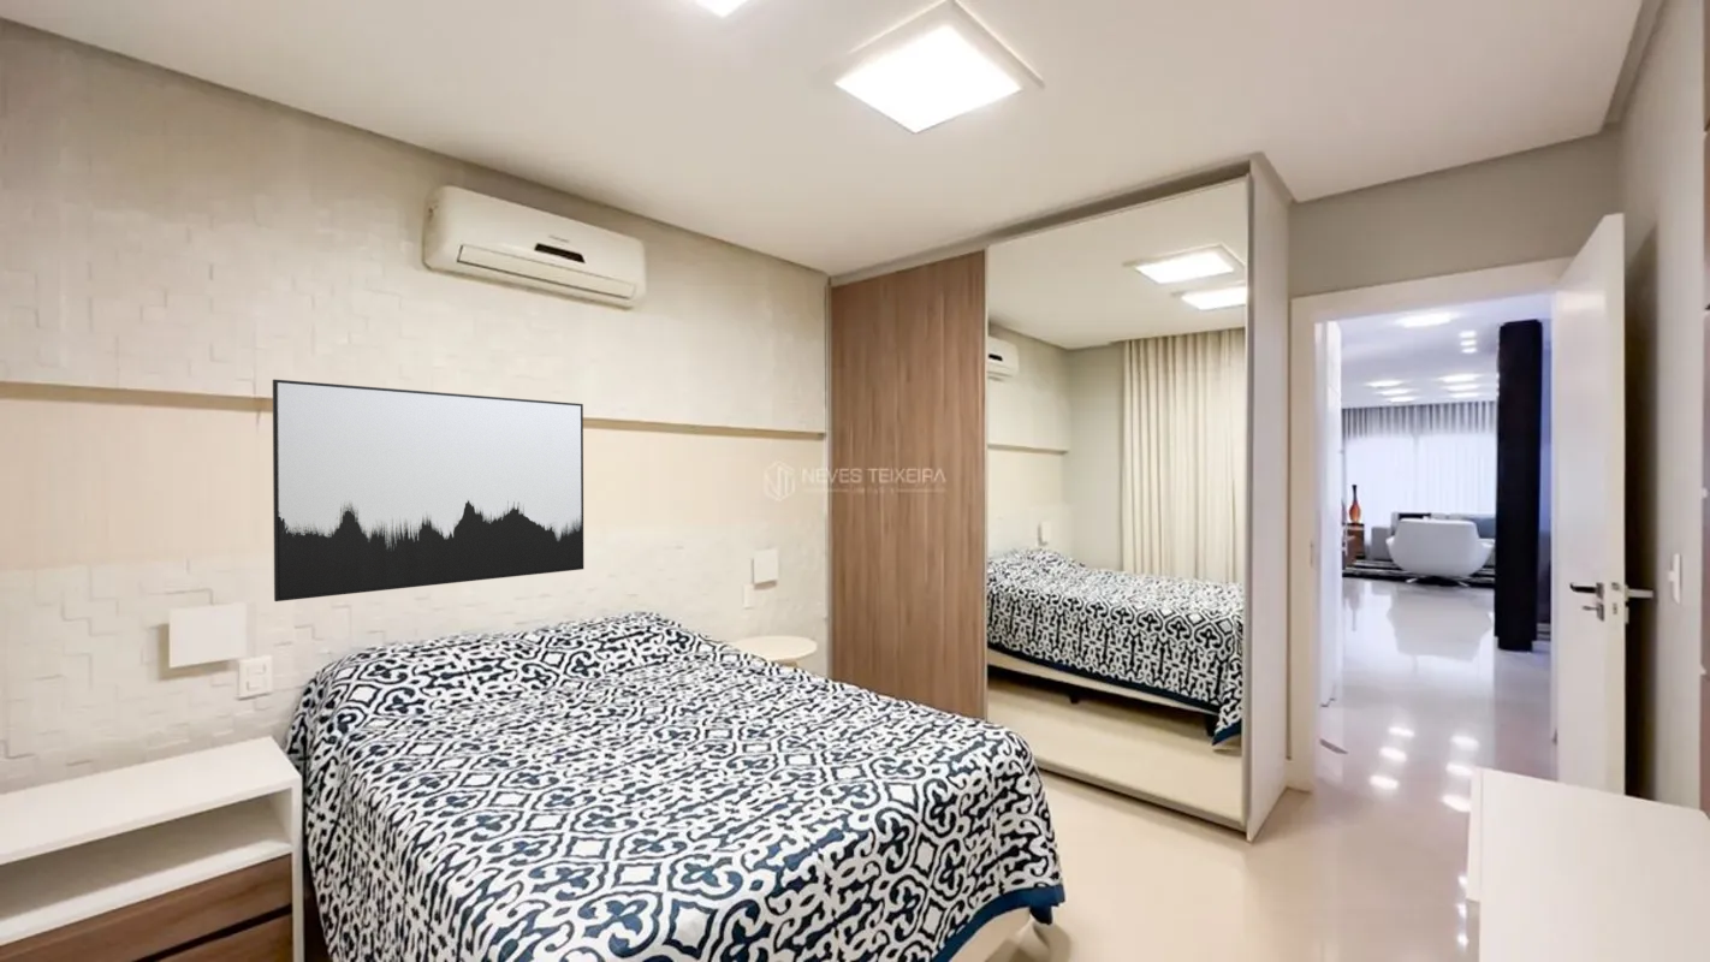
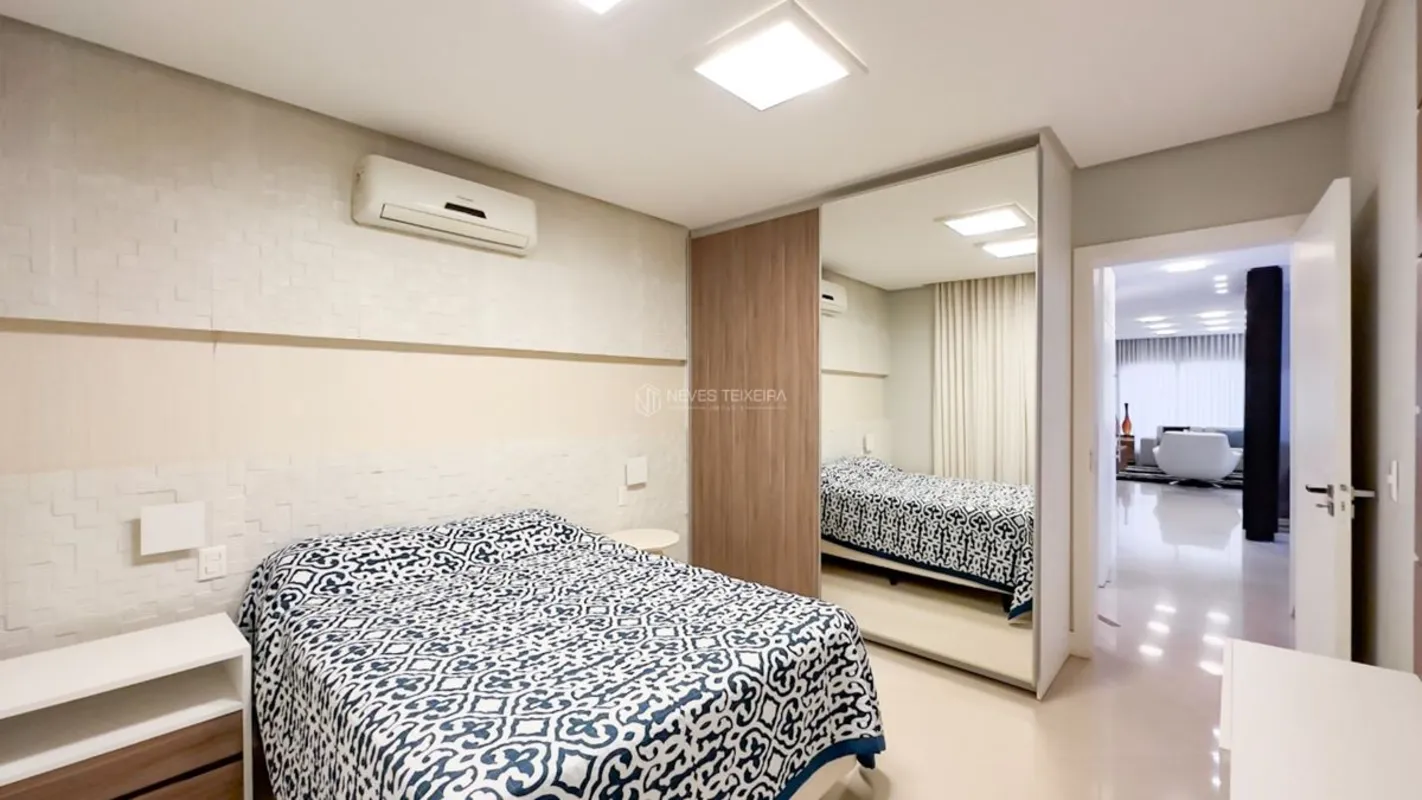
- wall art (450, 488)
